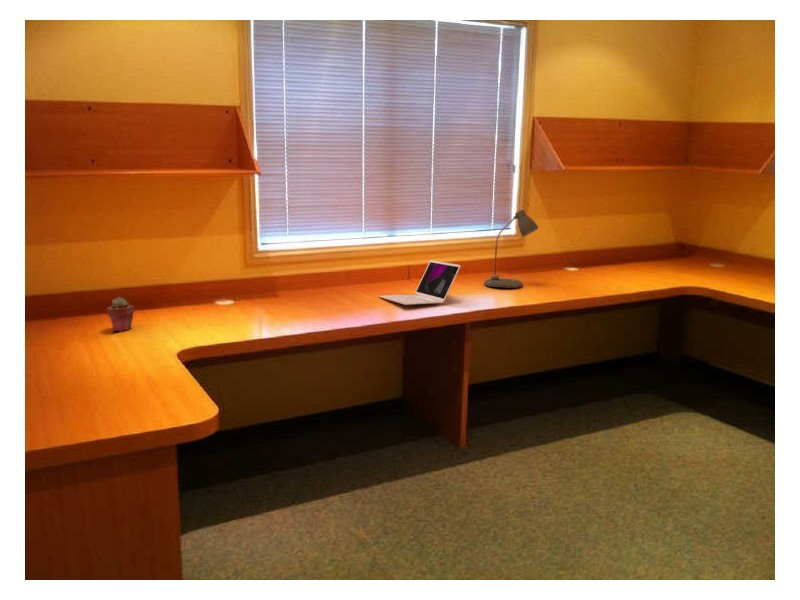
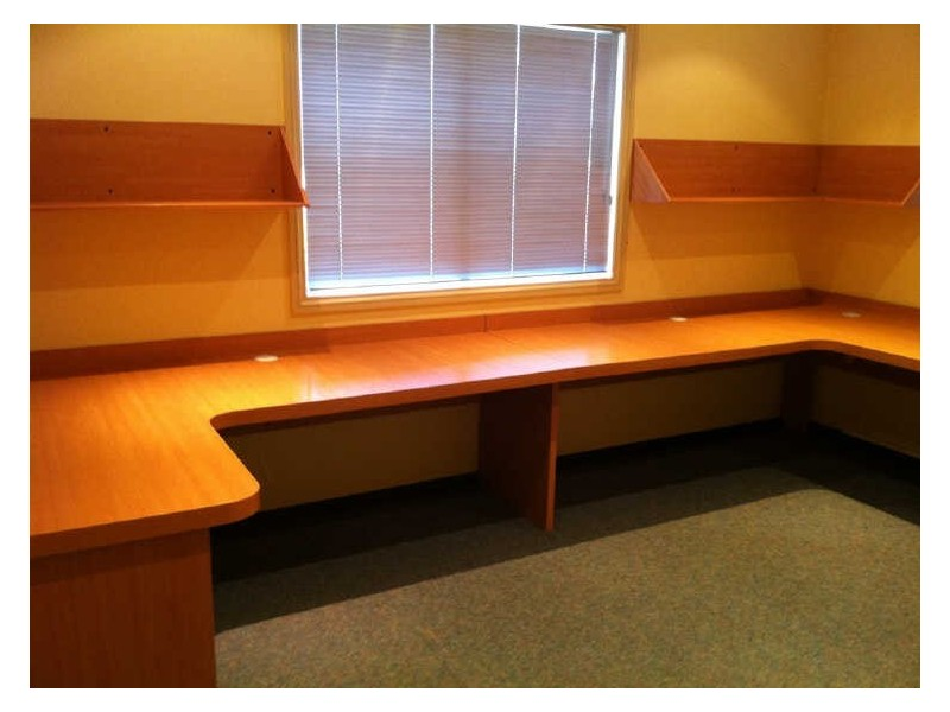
- desk lamp (496, 247)
- potted succulent (120, 313)
- laptop (421, 279)
